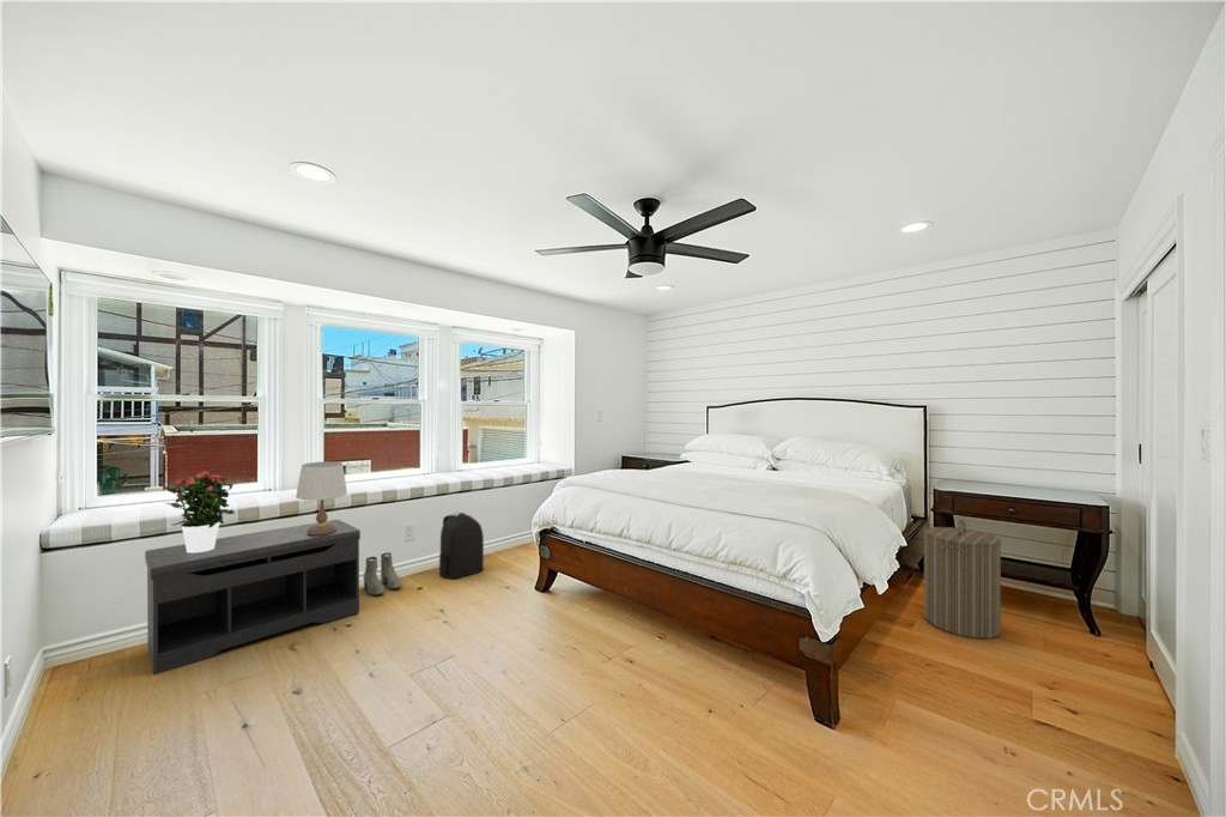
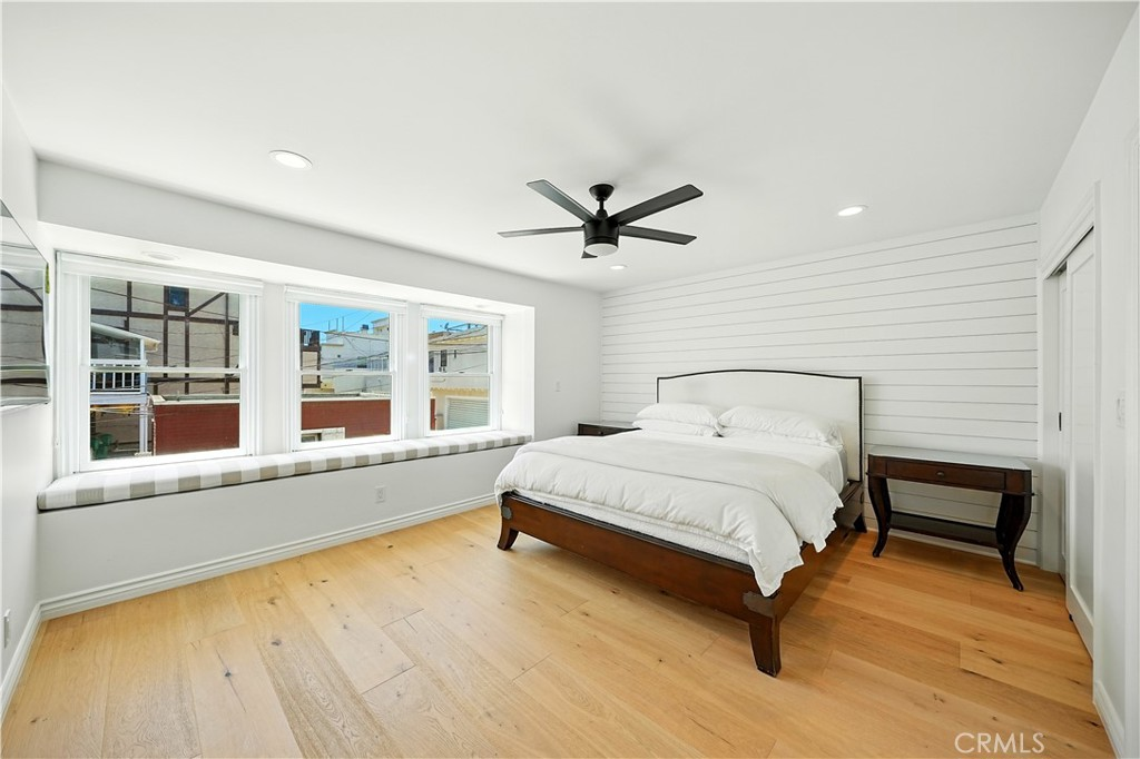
- backpack (459, 541)
- boots (382, 573)
- table lamp (321, 497)
- laundry hamper (960, 571)
- bench (261, 582)
- potted flower (200, 510)
